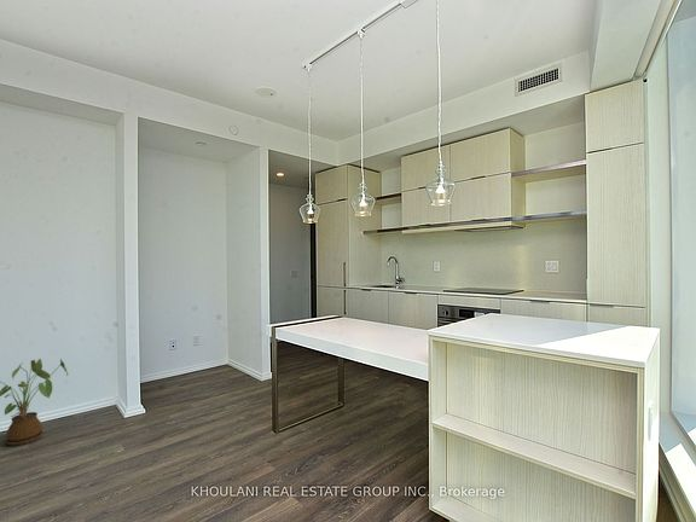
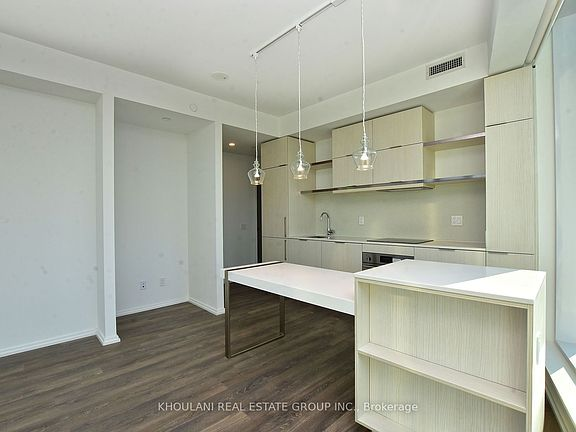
- house plant (29, 401)
